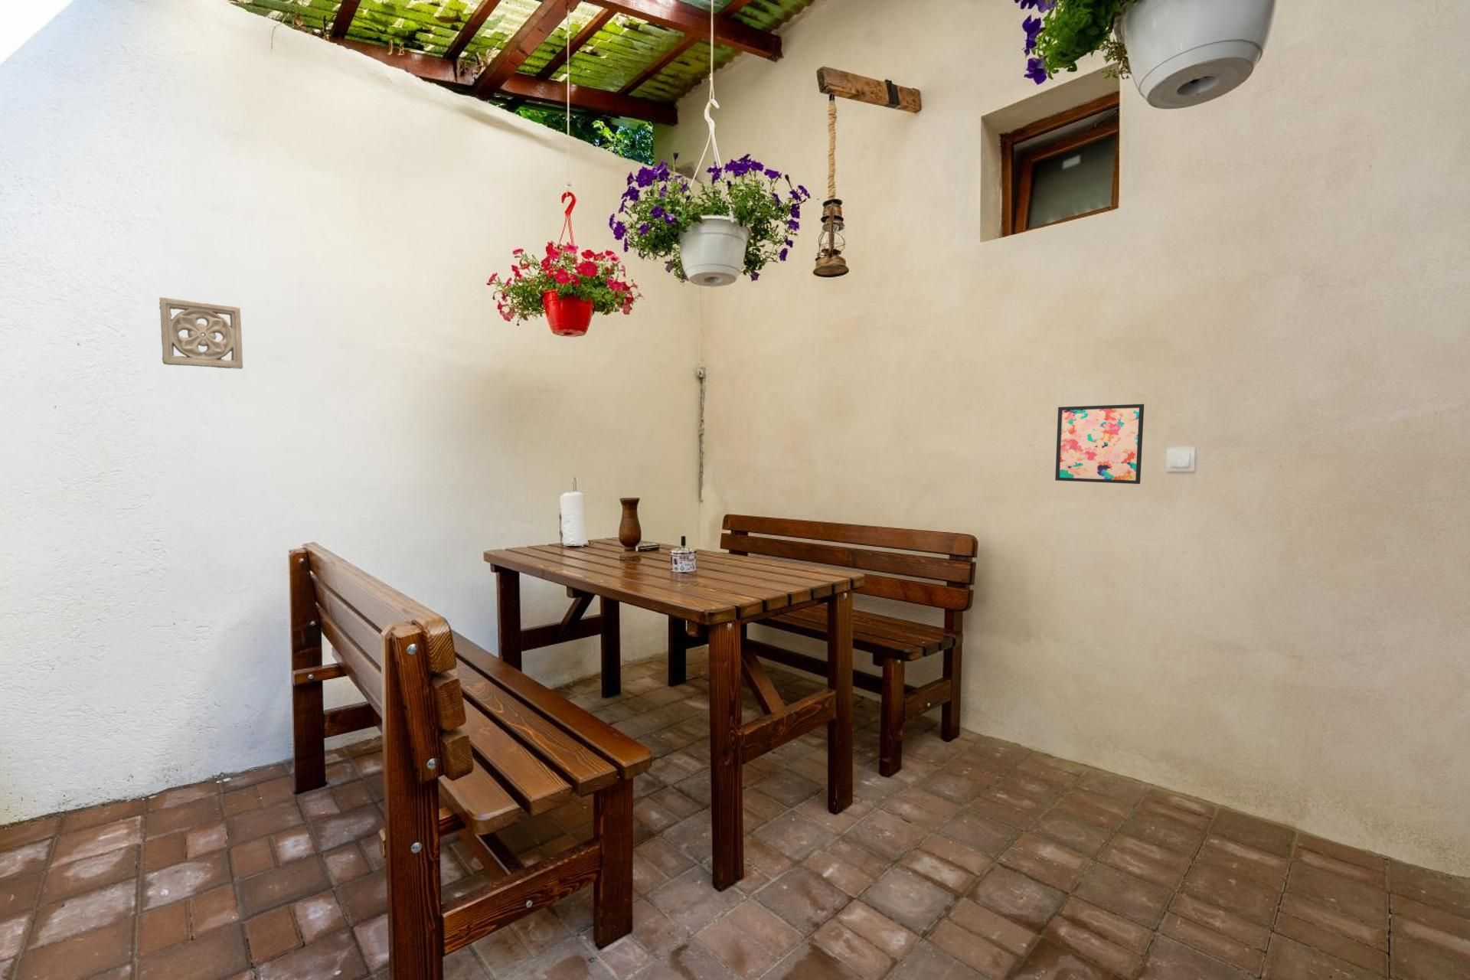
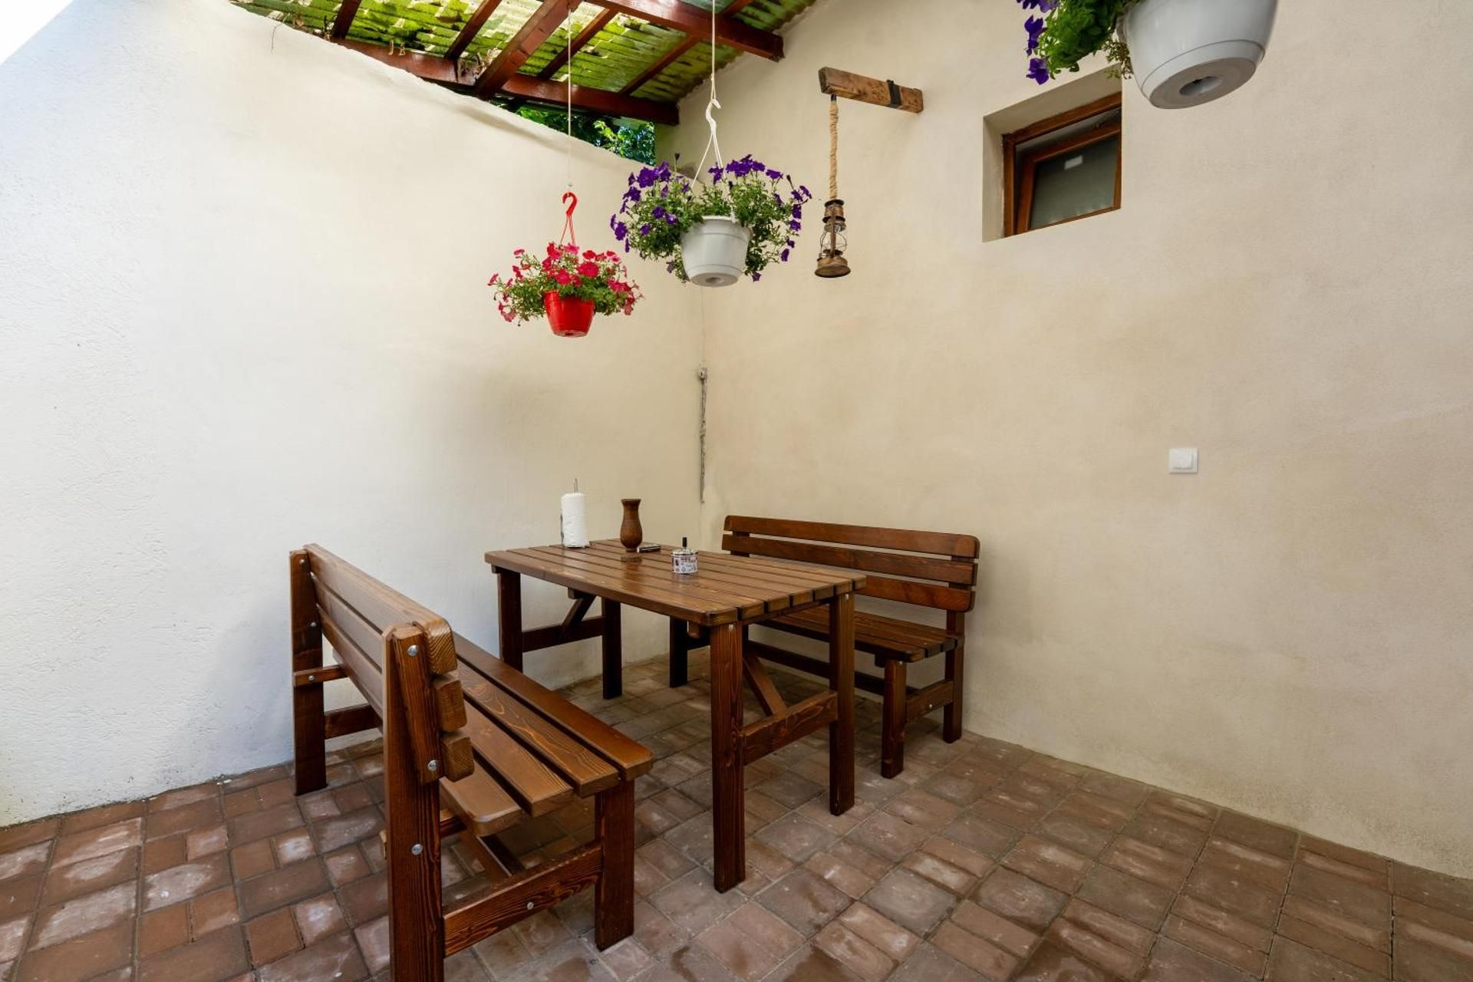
- wall ornament (202, 336)
- wall art (1097, 443)
